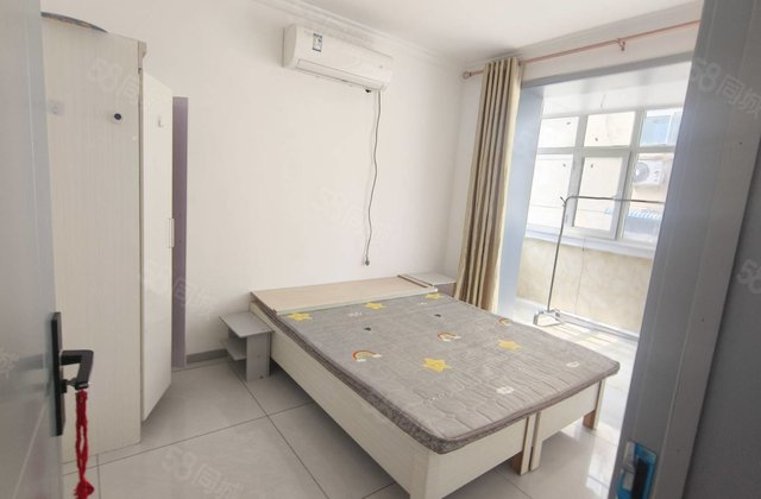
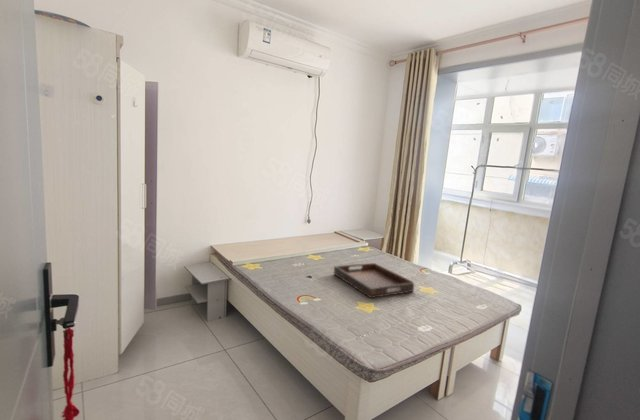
+ serving tray (372, 278)
